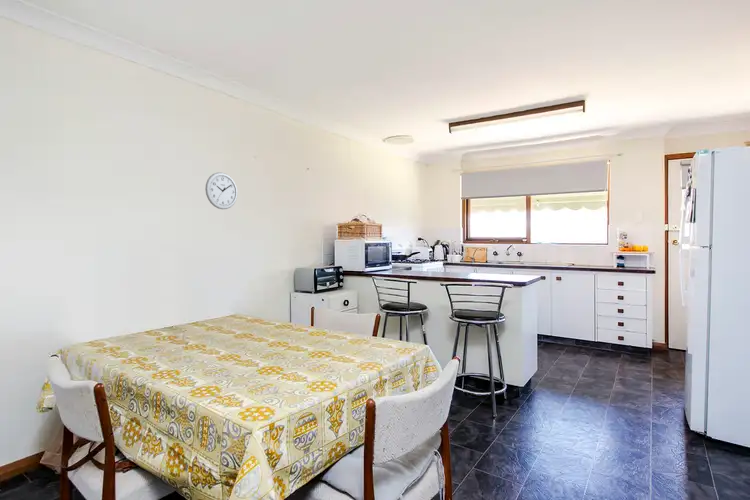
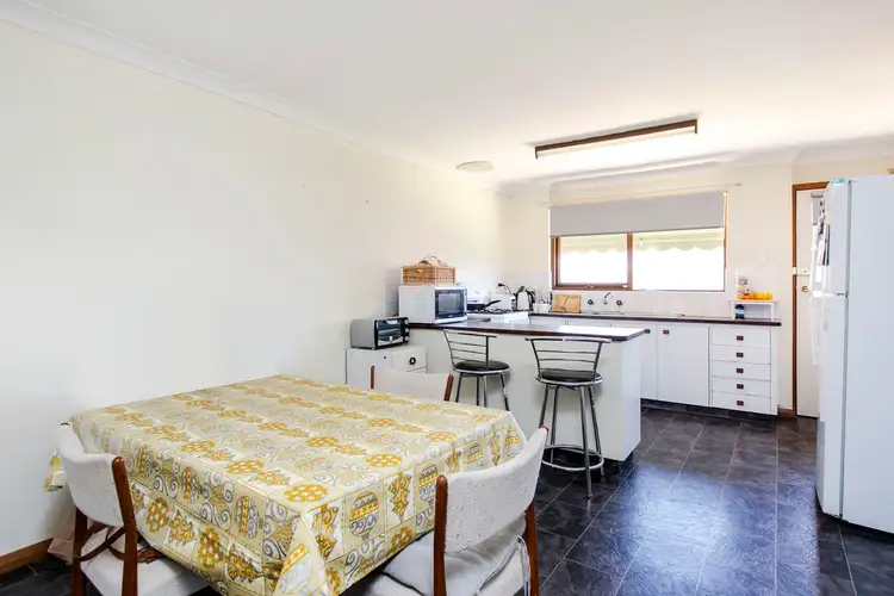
- wall clock (222, 190)
